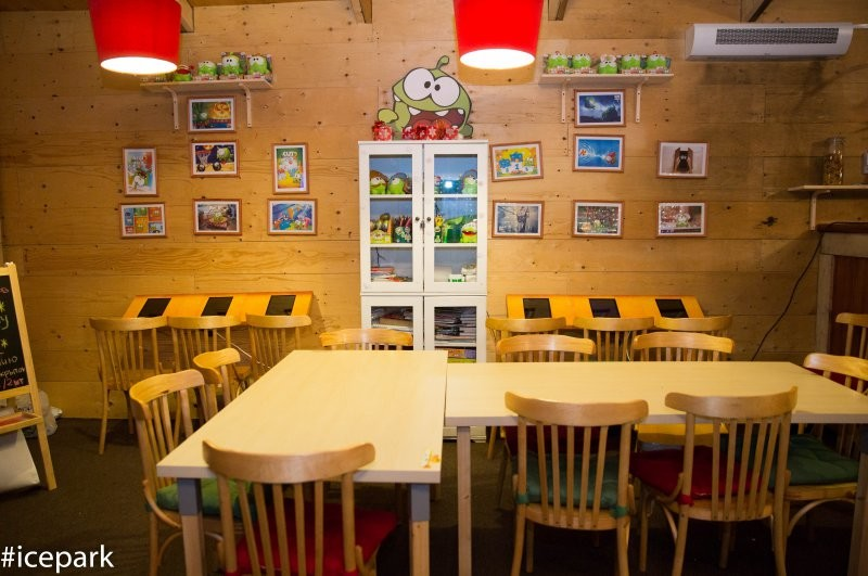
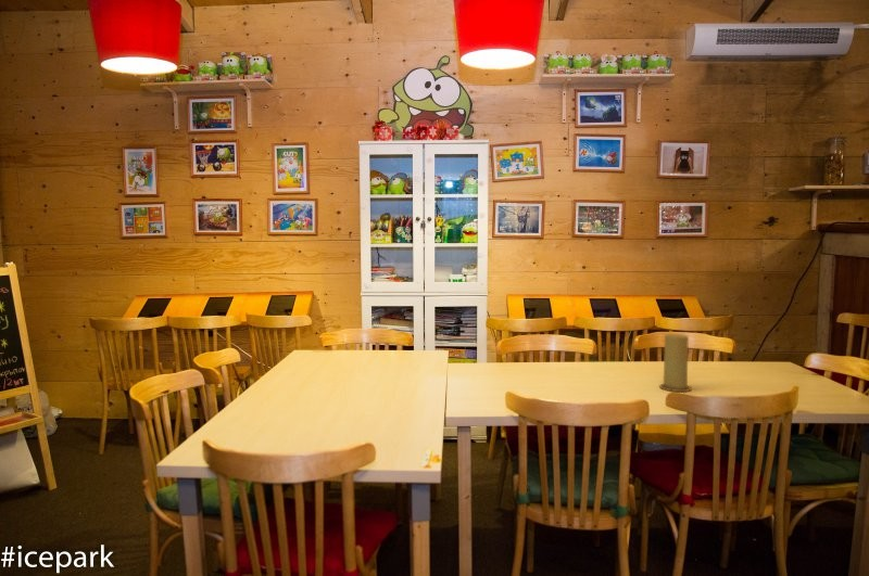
+ candle (676, 361)
